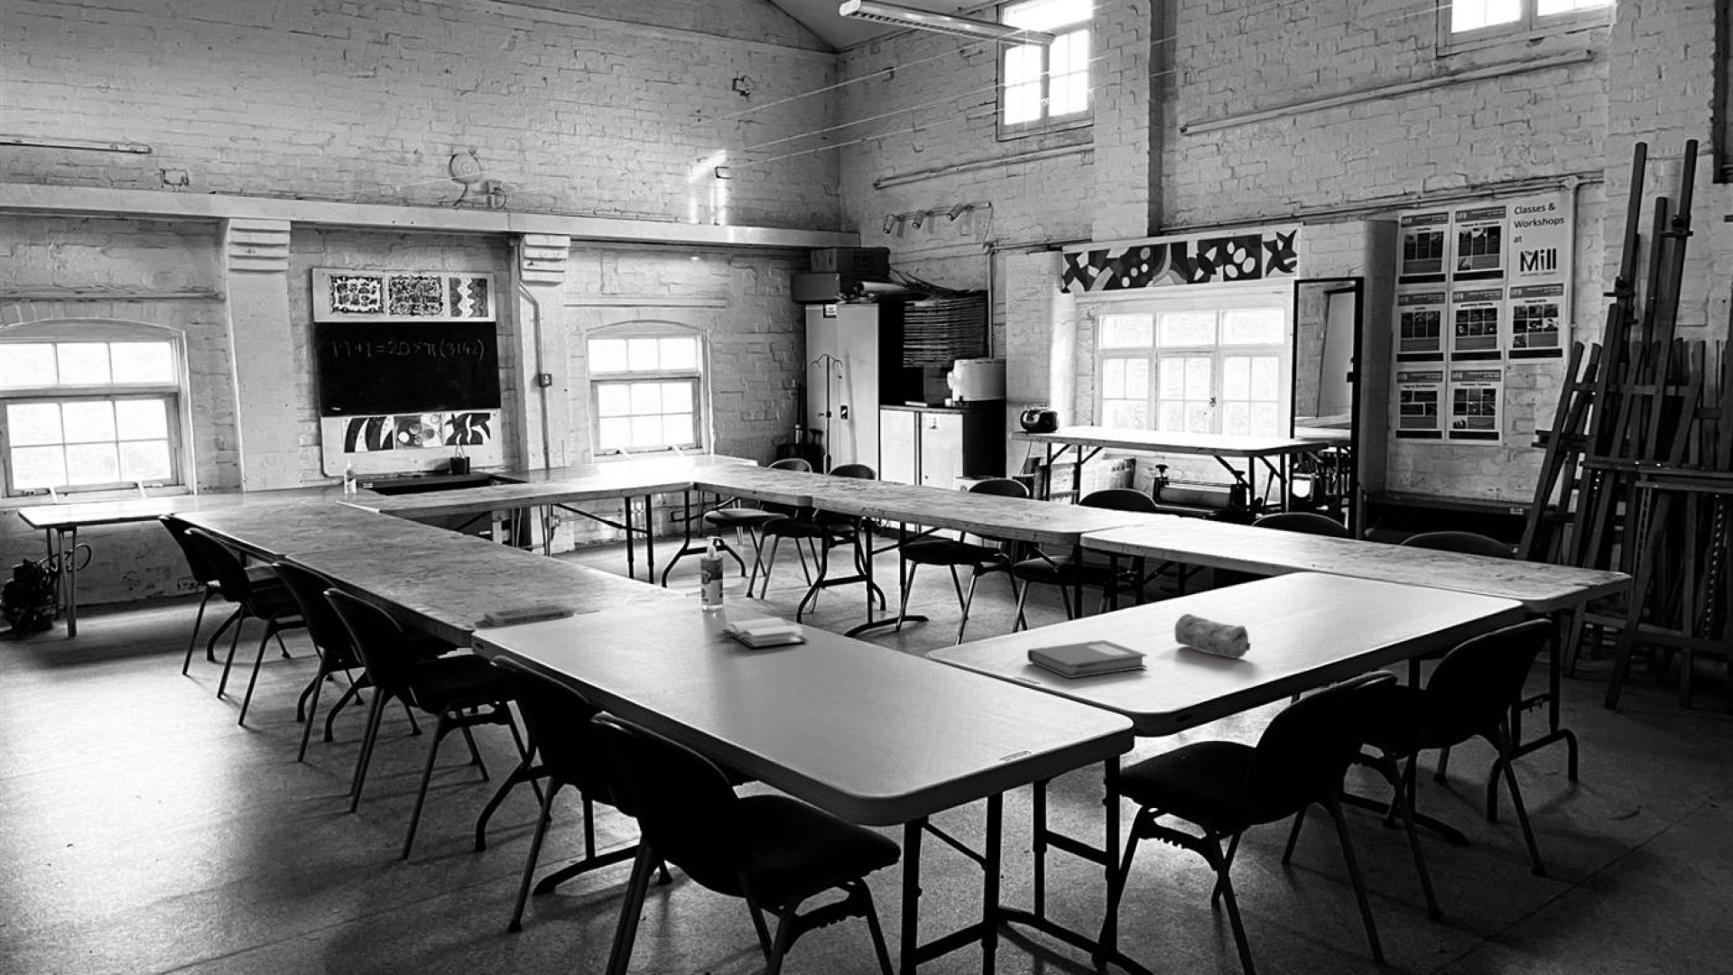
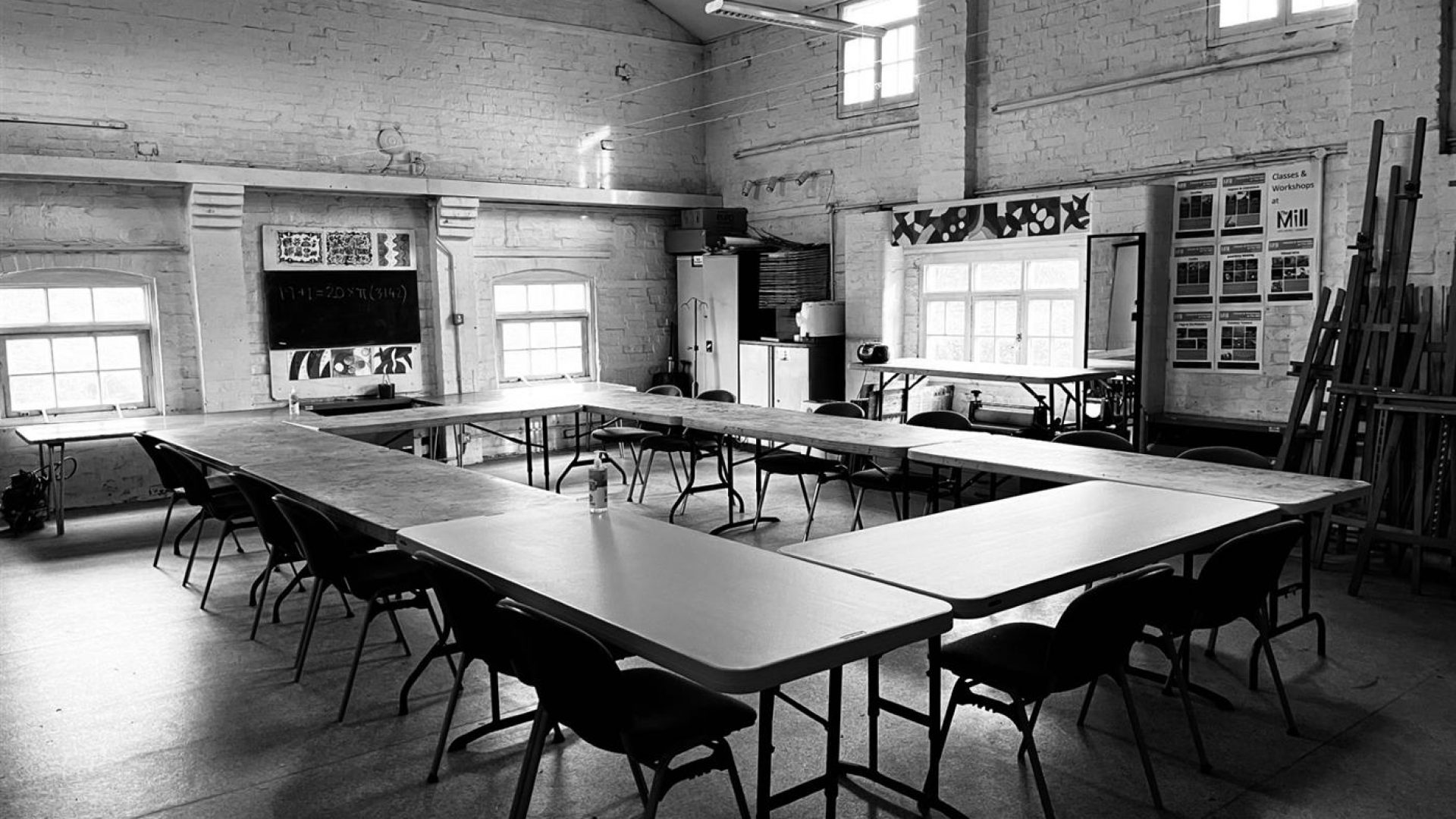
- speaker (528, 614)
- notebook (1088, 657)
- book (767, 630)
- pencil case (1210, 635)
